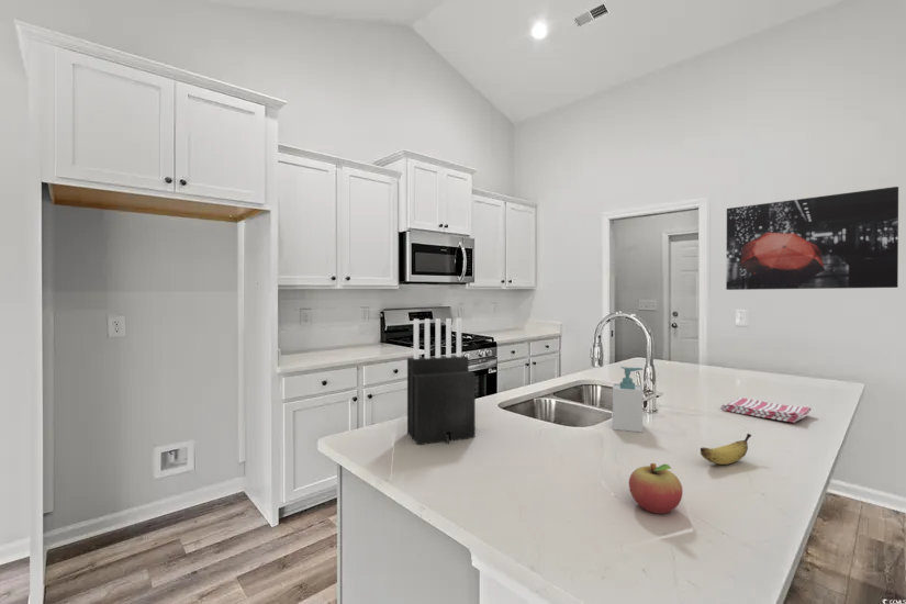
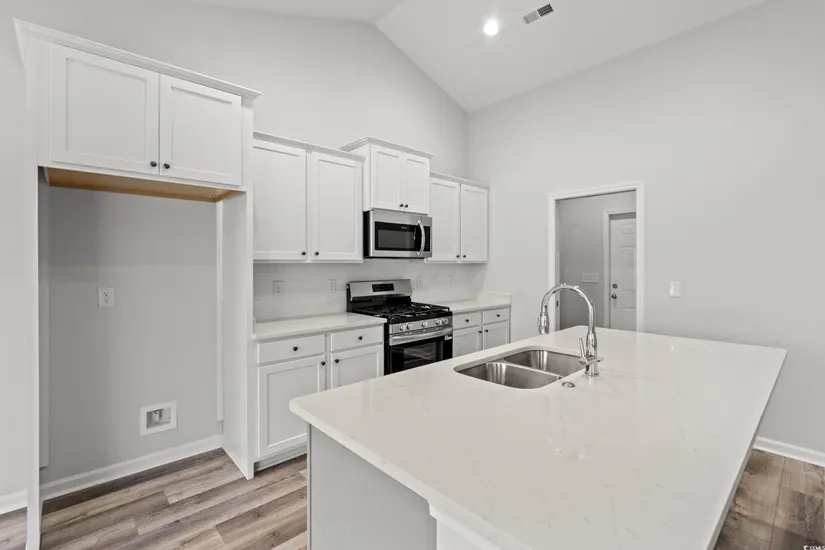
- wall art (803, 244)
- fruit (655, 483)
- knife block (441, 378)
- dish towel (764, 407)
- soap bottle (627, 396)
- banana (726, 450)
